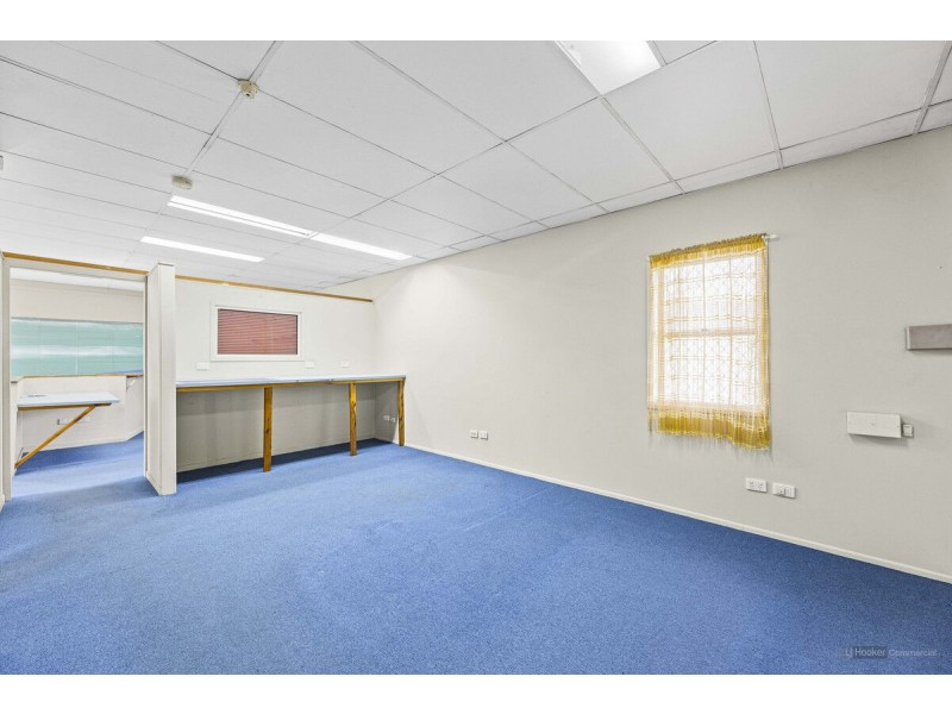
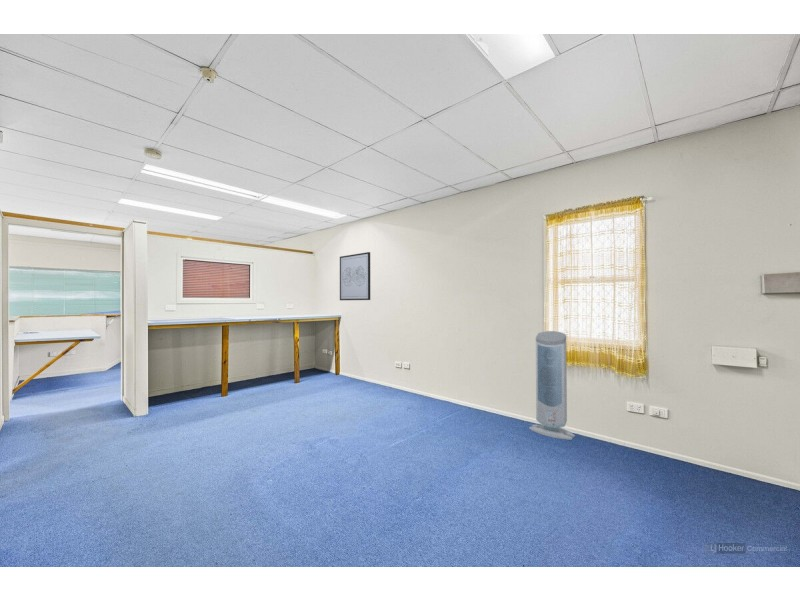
+ wall art (354, 277)
+ air purifier (551, 381)
